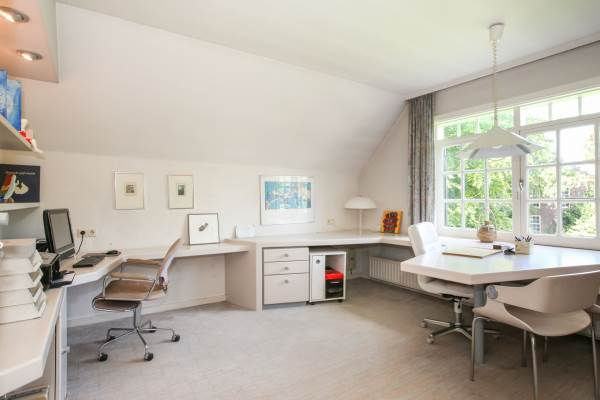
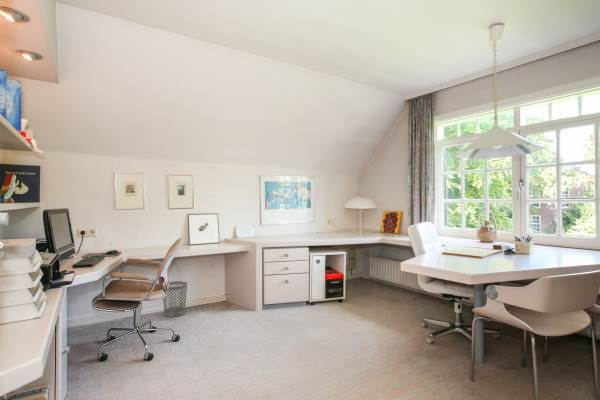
+ wastebasket (174, 298)
